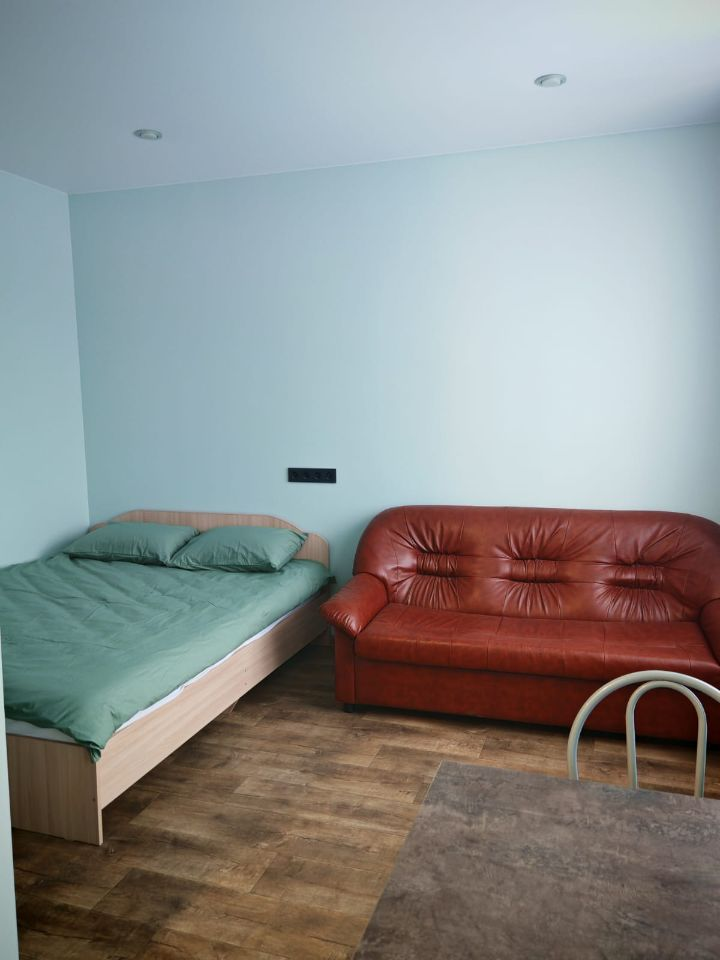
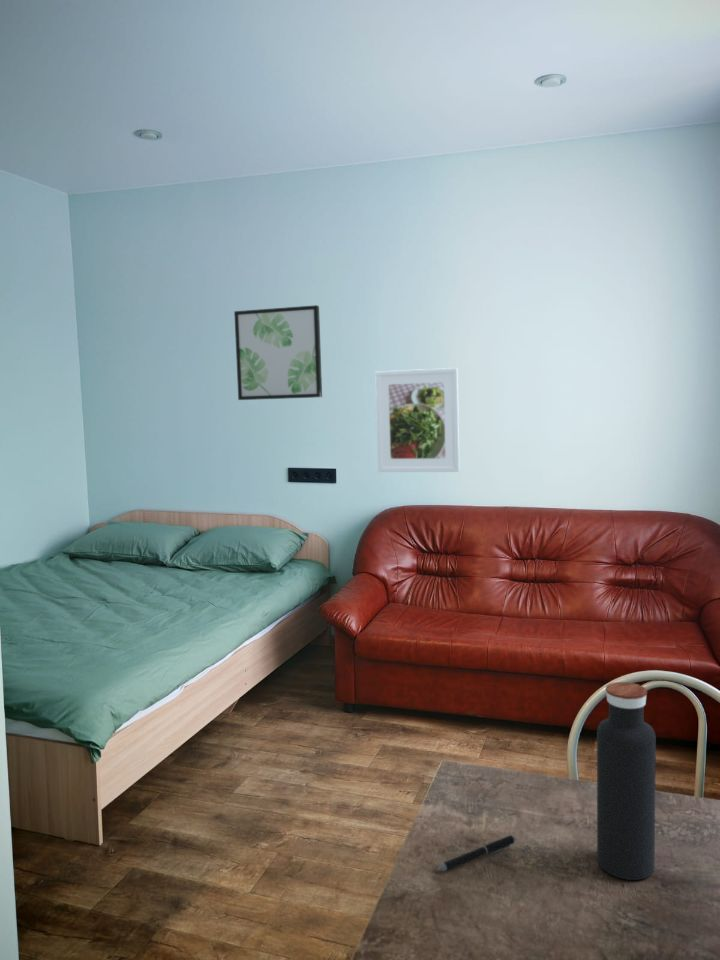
+ pen (476, 853)
+ water bottle (625, 777)
+ wall art (277, 353)
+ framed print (417, 421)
